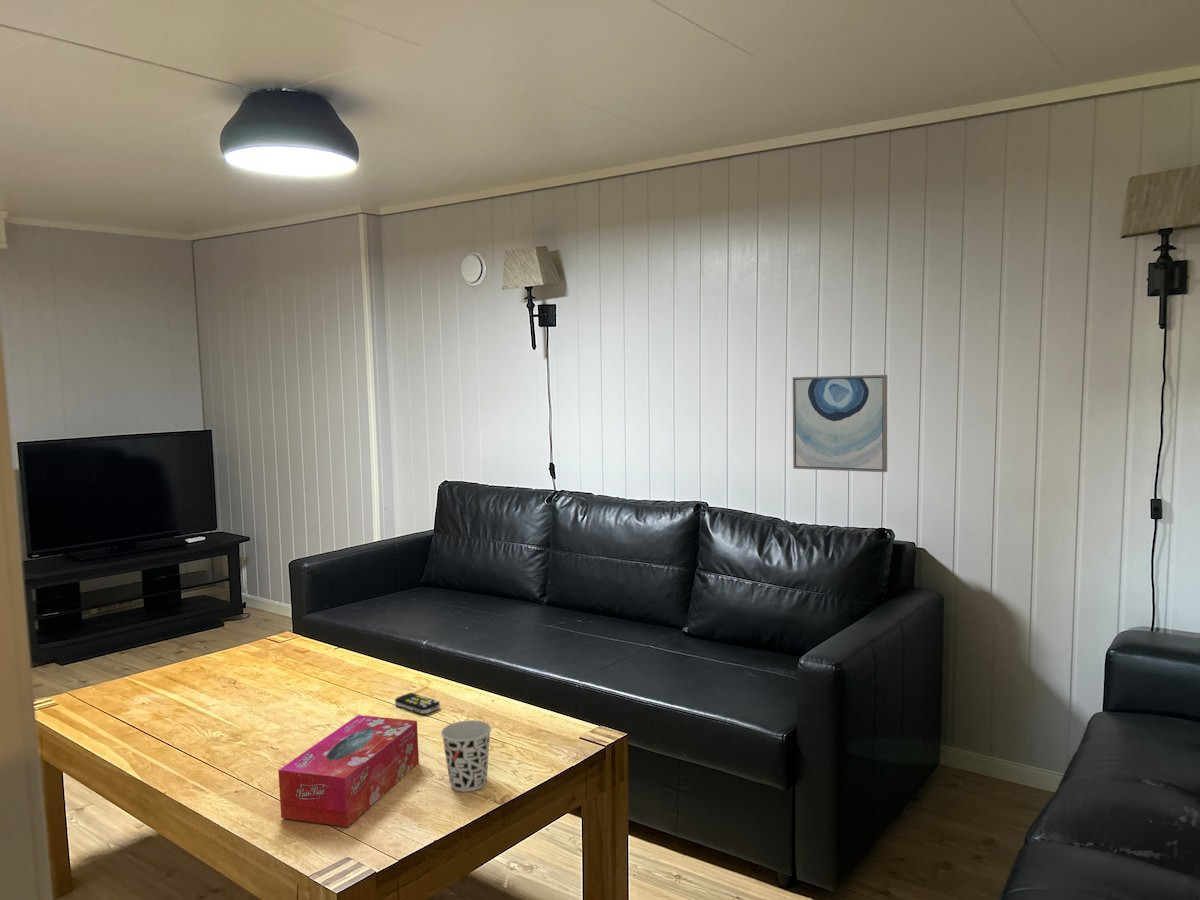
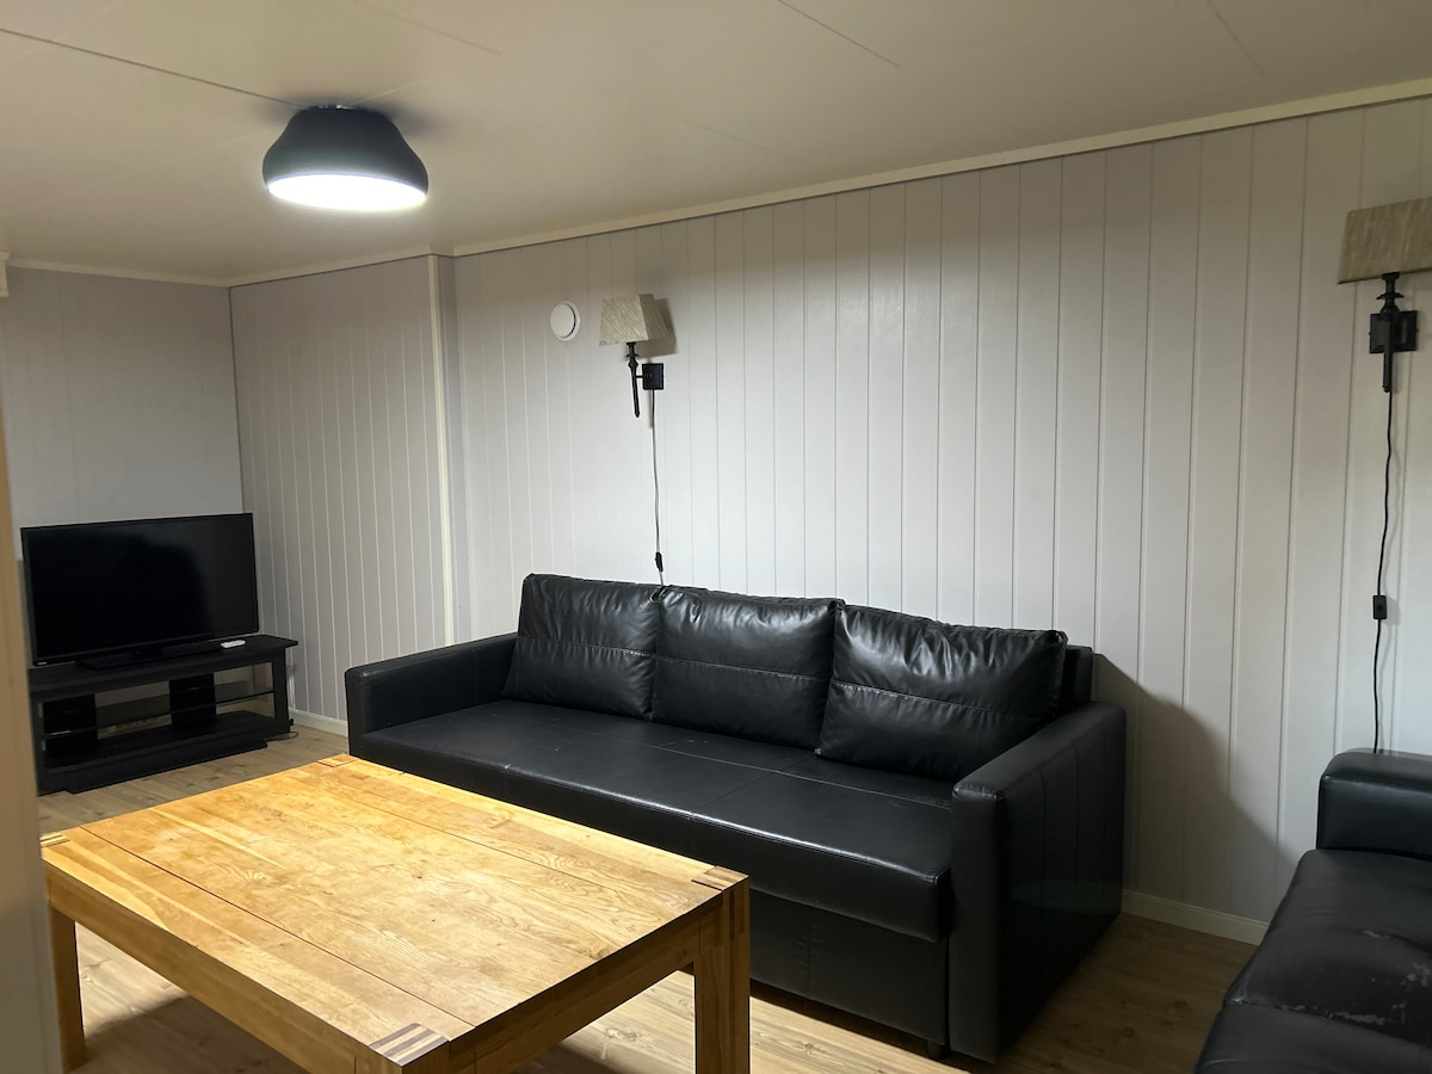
- tissue box (353, 766)
- remote control (417, 703)
- cup (467, 756)
- wall art (838, 423)
